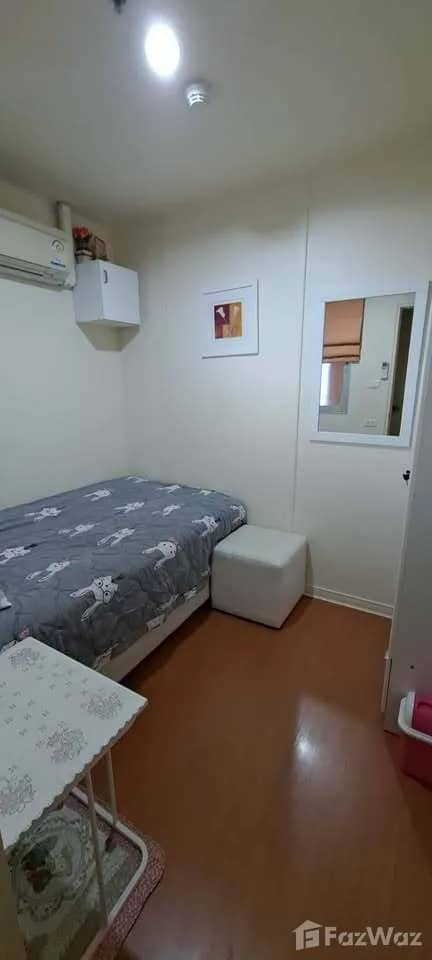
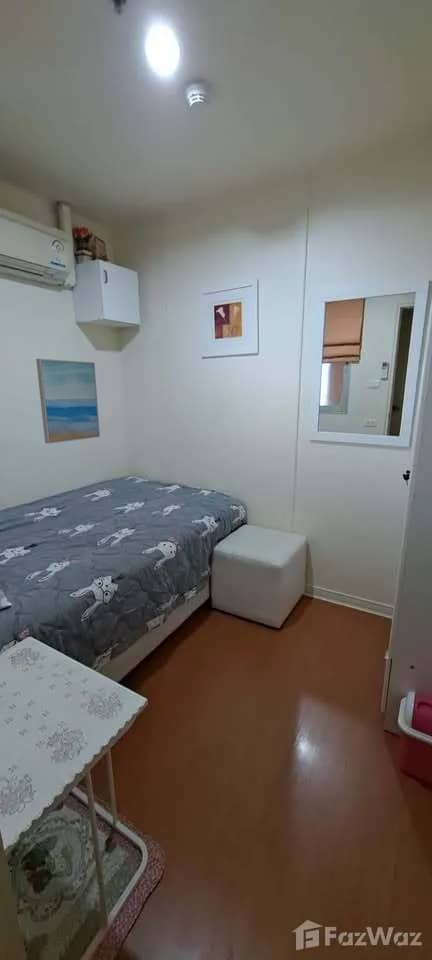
+ wall art (70, 401)
